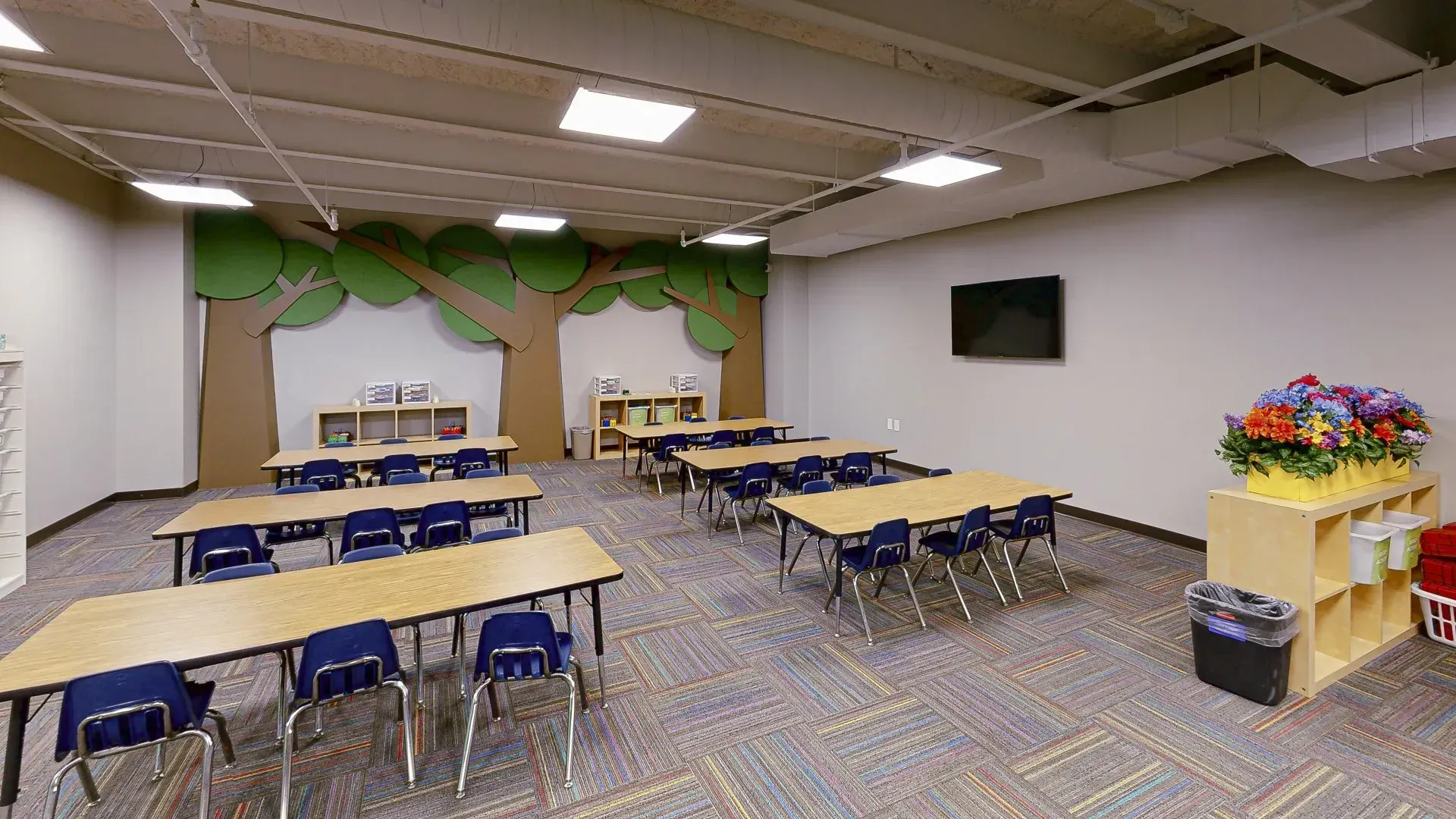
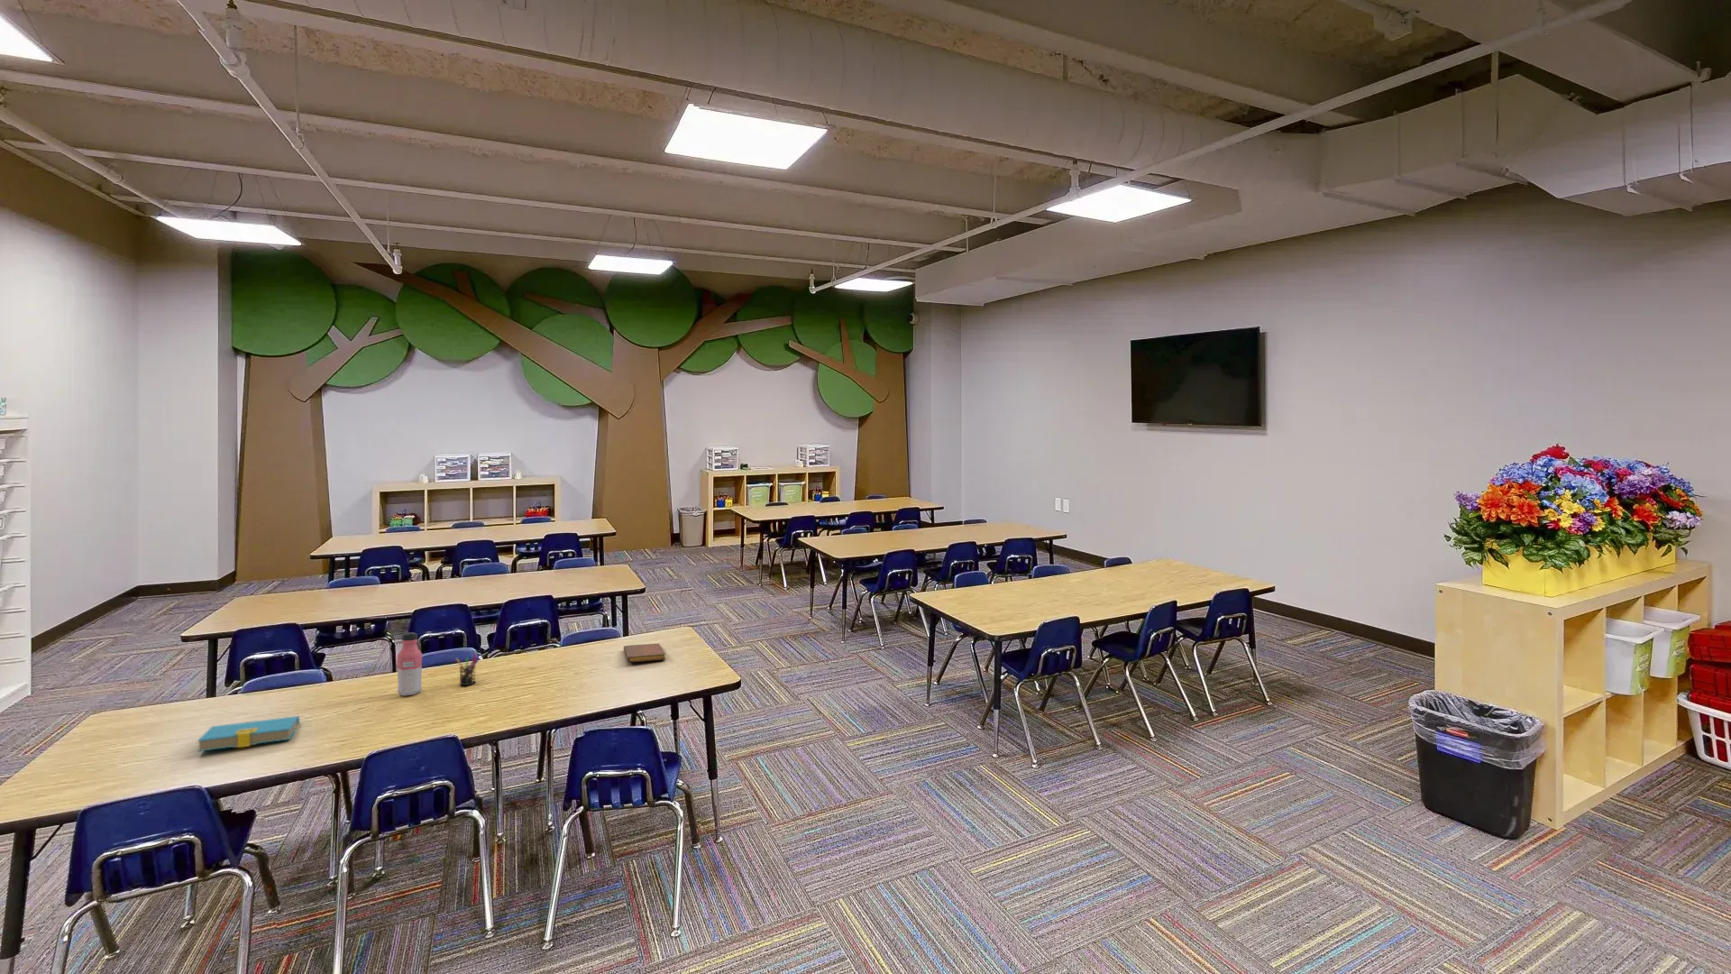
+ water bottle (409, 662)
+ book (251, 733)
+ notebook (643, 652)
+ pen holder (468, 668)
